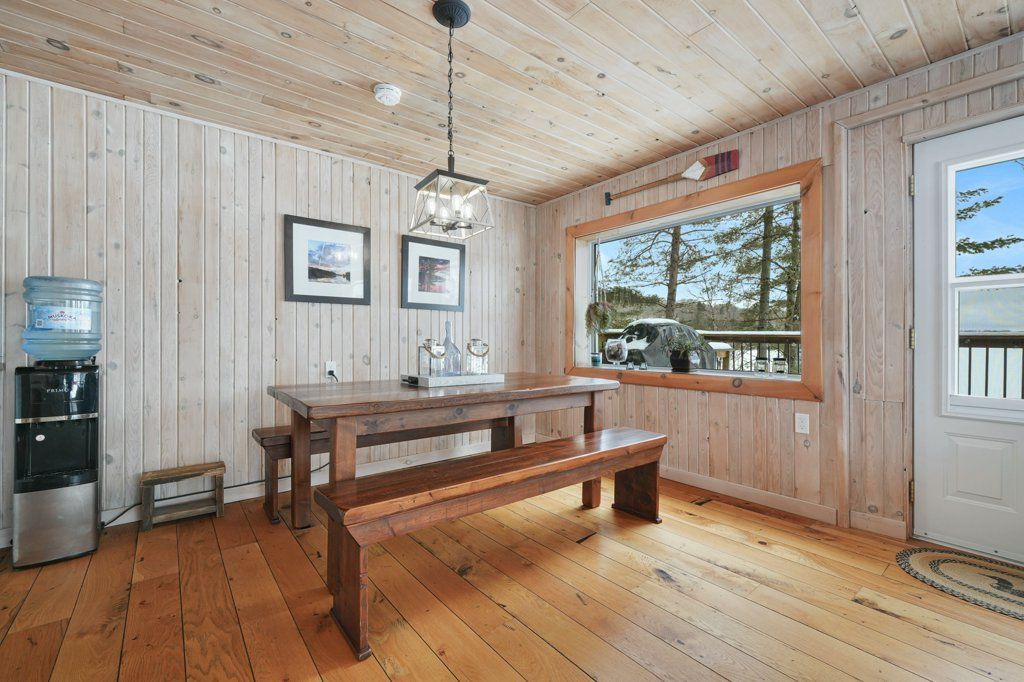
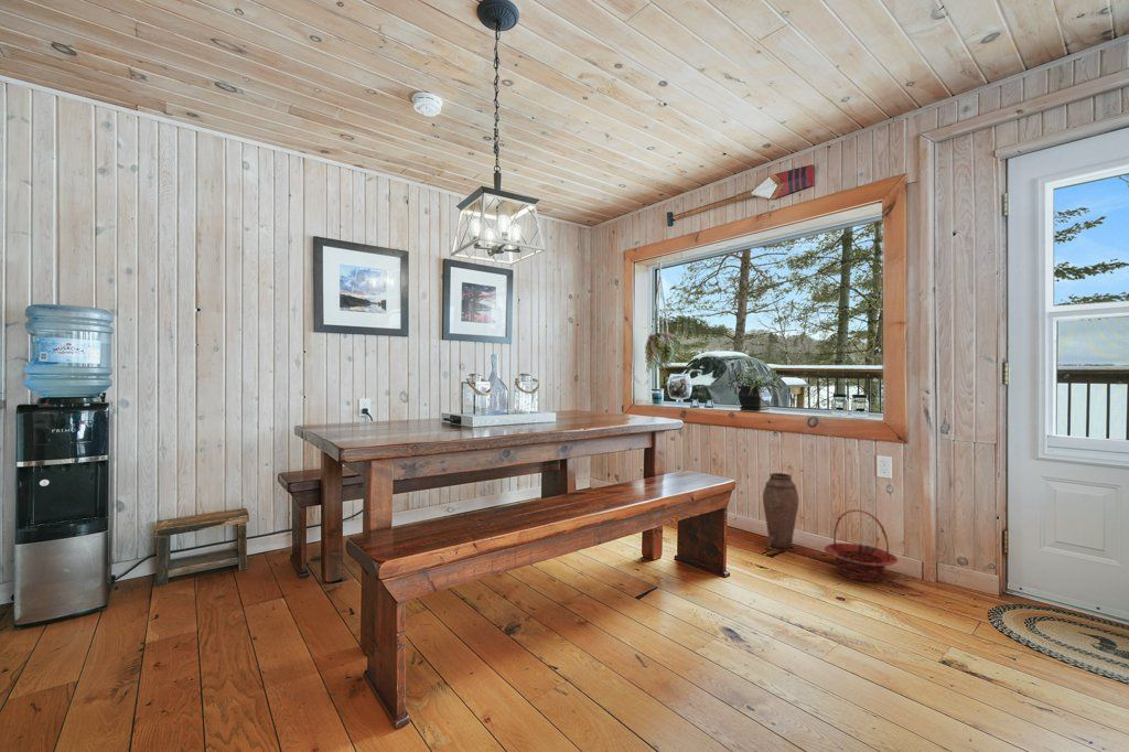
+ vase (777, 511)
+ basket (859, 545)
